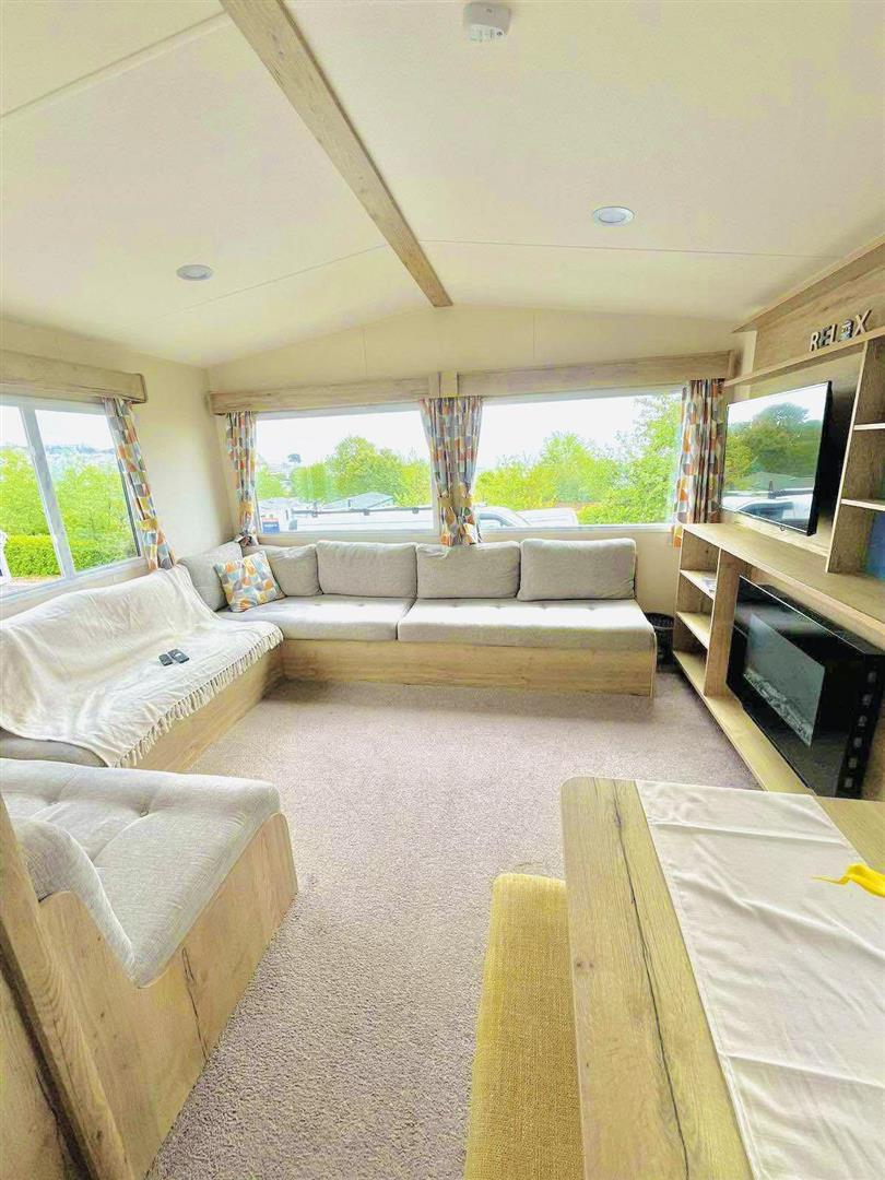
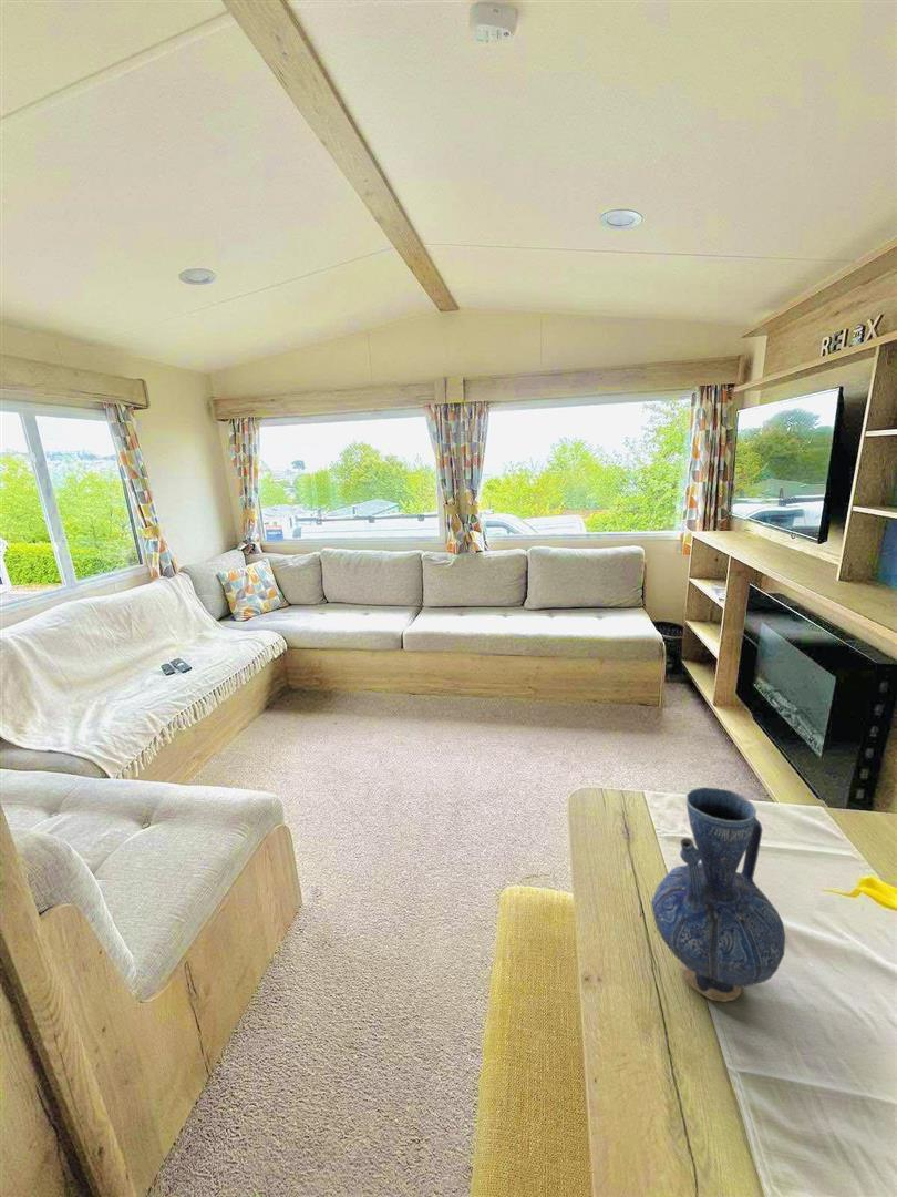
+ vase (719, 896)
